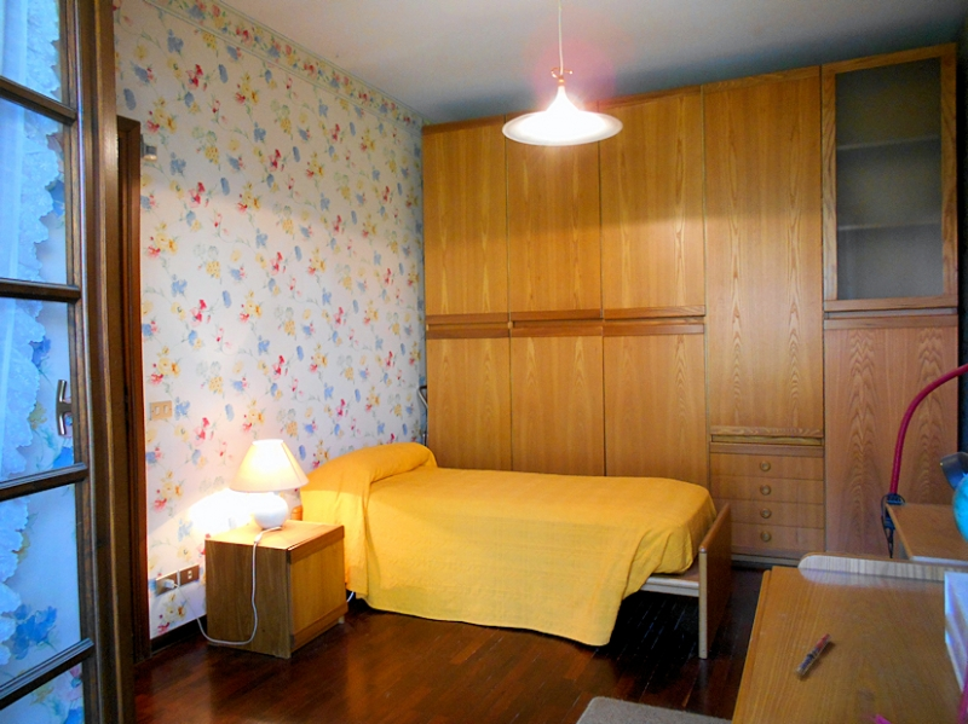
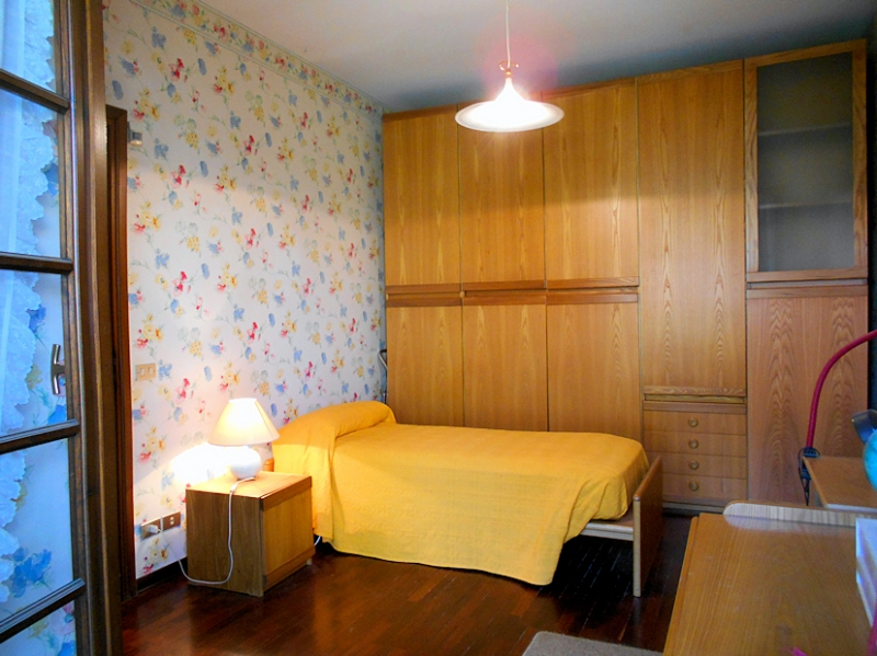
- pen (813, 651)
